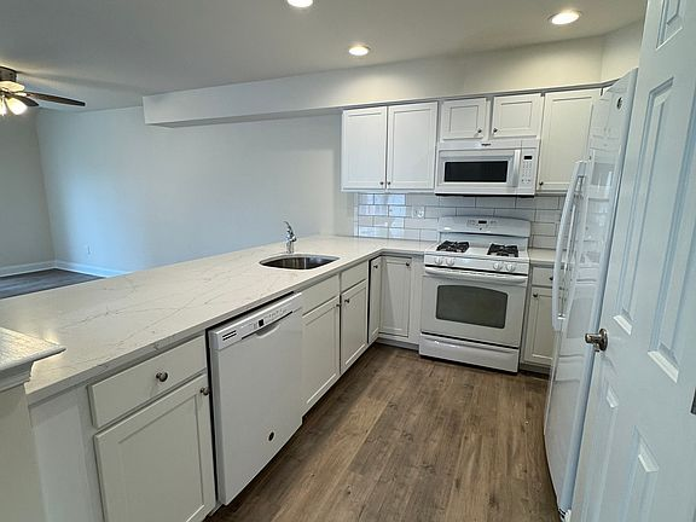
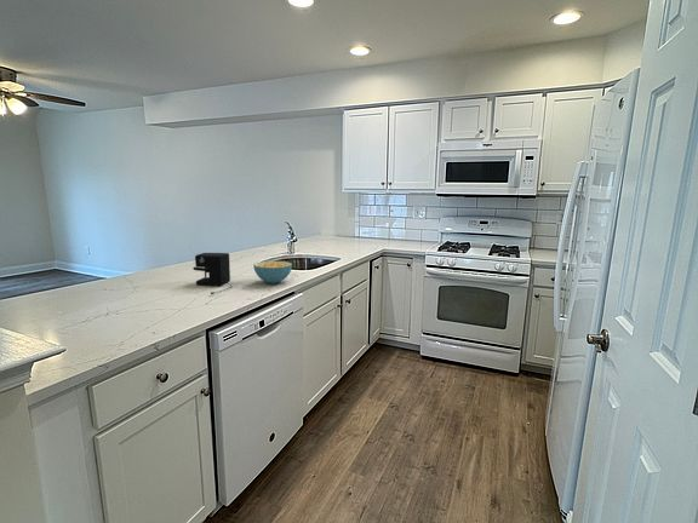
+ coffee maker (206, 271)
+ cereal bowl (273, 272)
